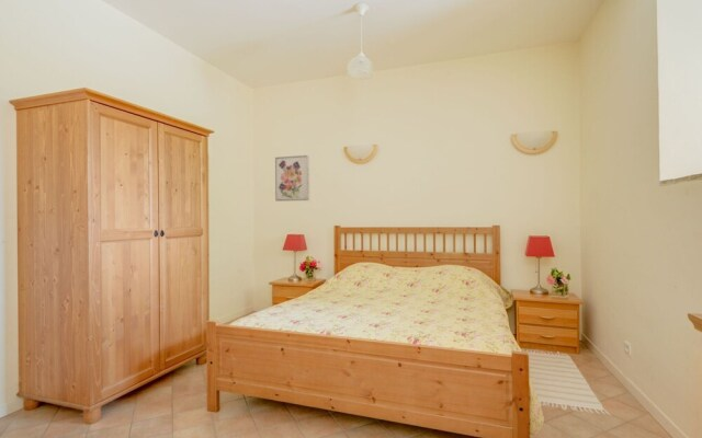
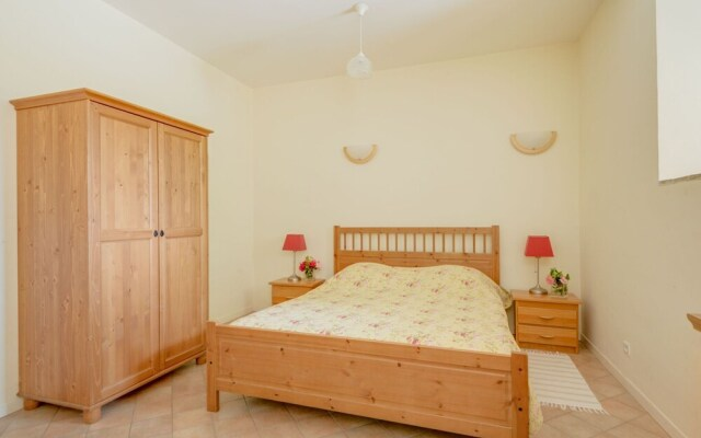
- wall art (292, 178)
